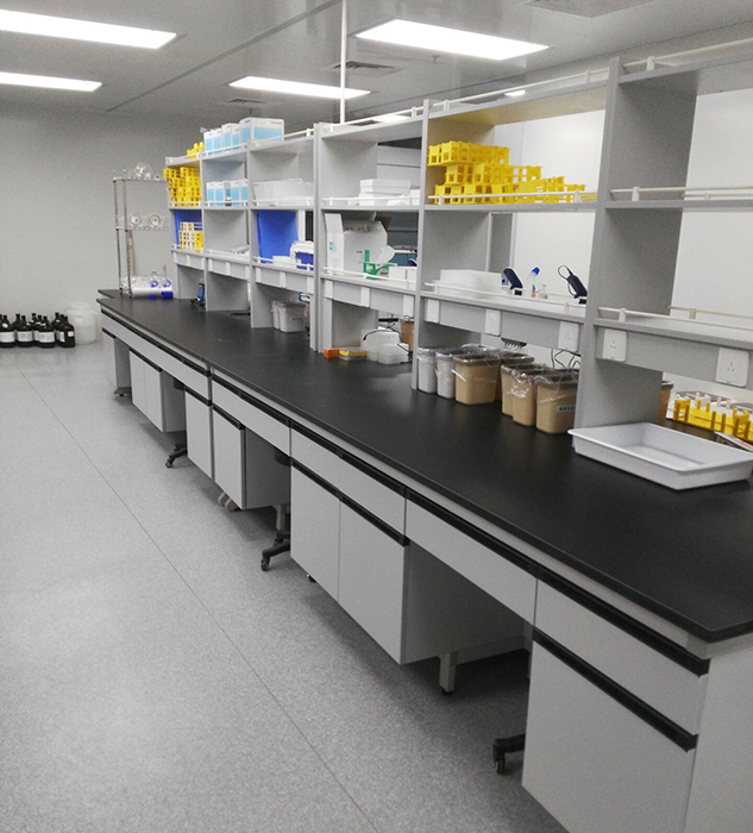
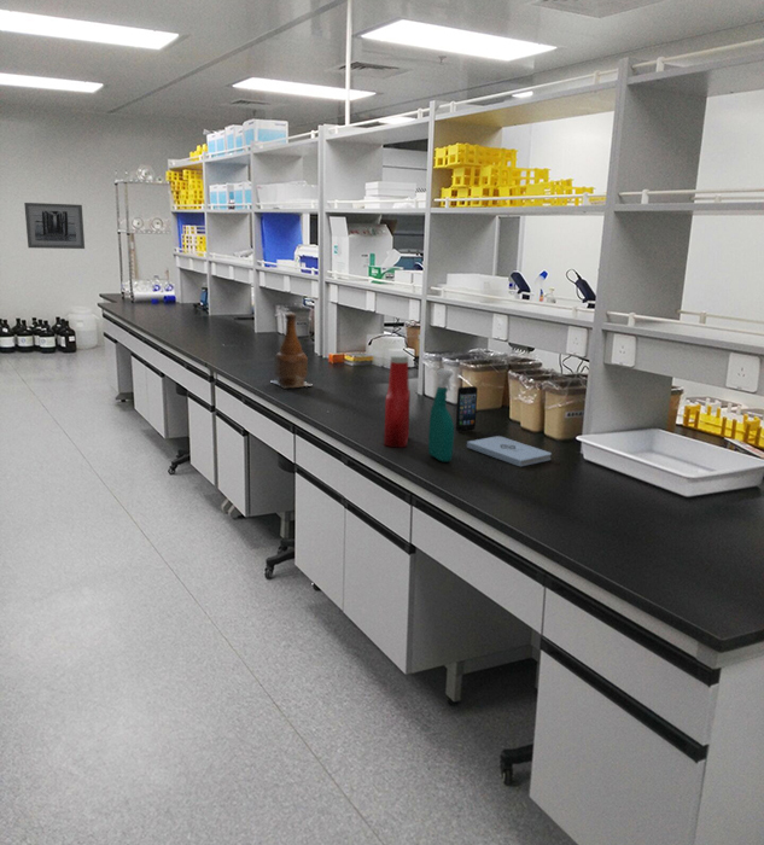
+ smartphone (466, 408)
+ notepad (508, 450)
+ soap bottle (397, 398)
+ spray bottle (442, 414)
+ wall art (54, 226)
+ bottle (291, 348)
